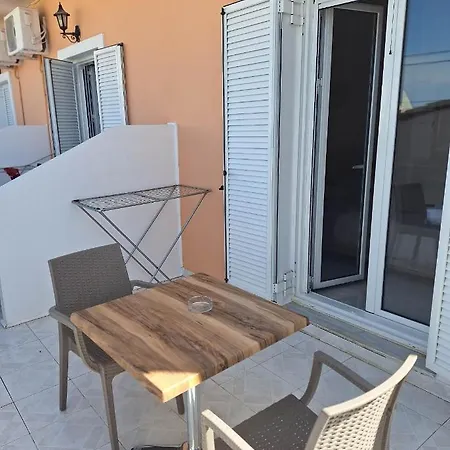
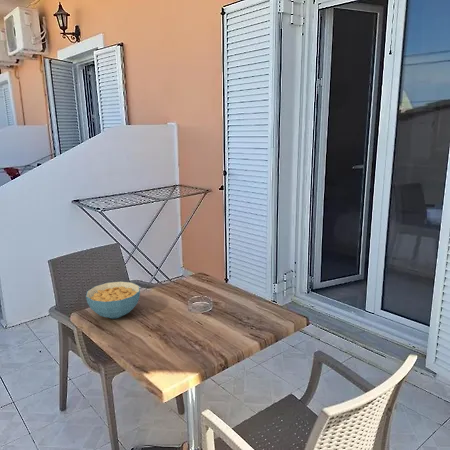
+ cereal bowl (114, 303)
